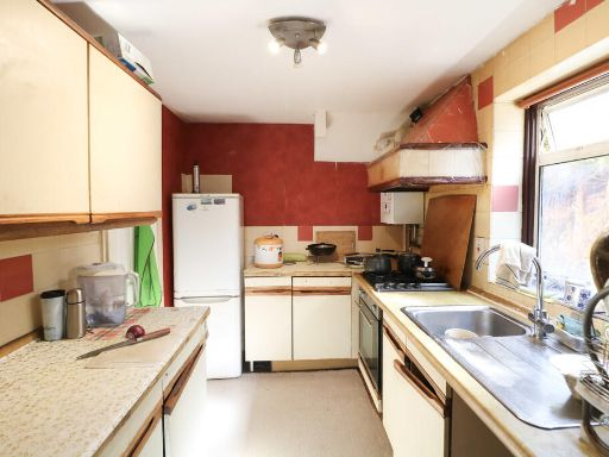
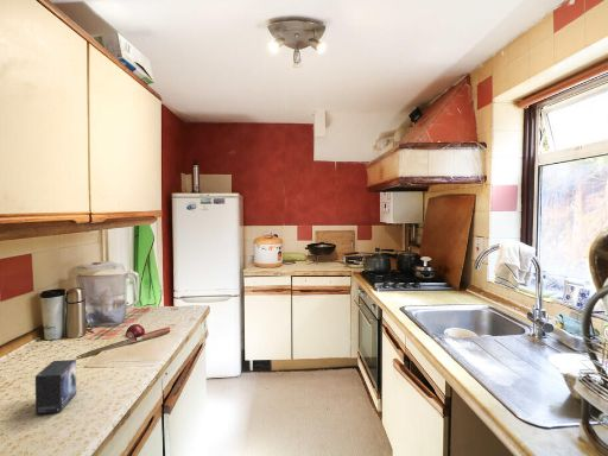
+ small box (57, 385)
